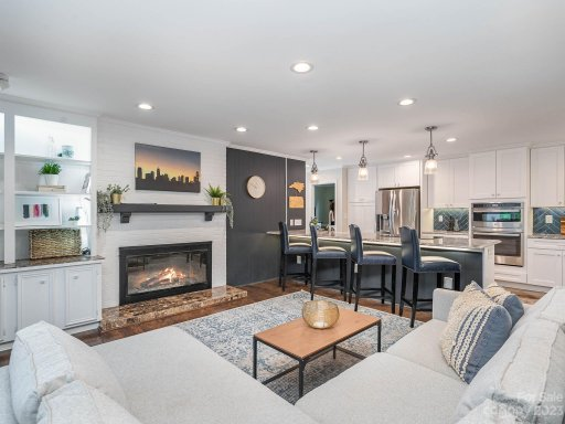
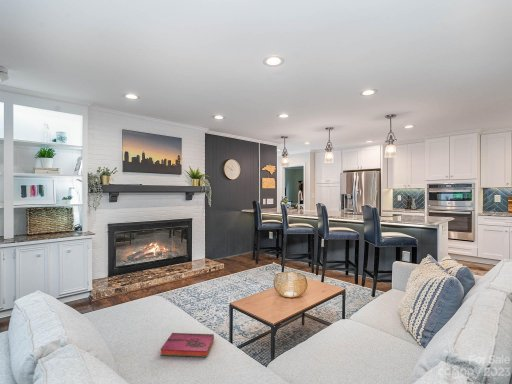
+ hardback book (188, 344)
